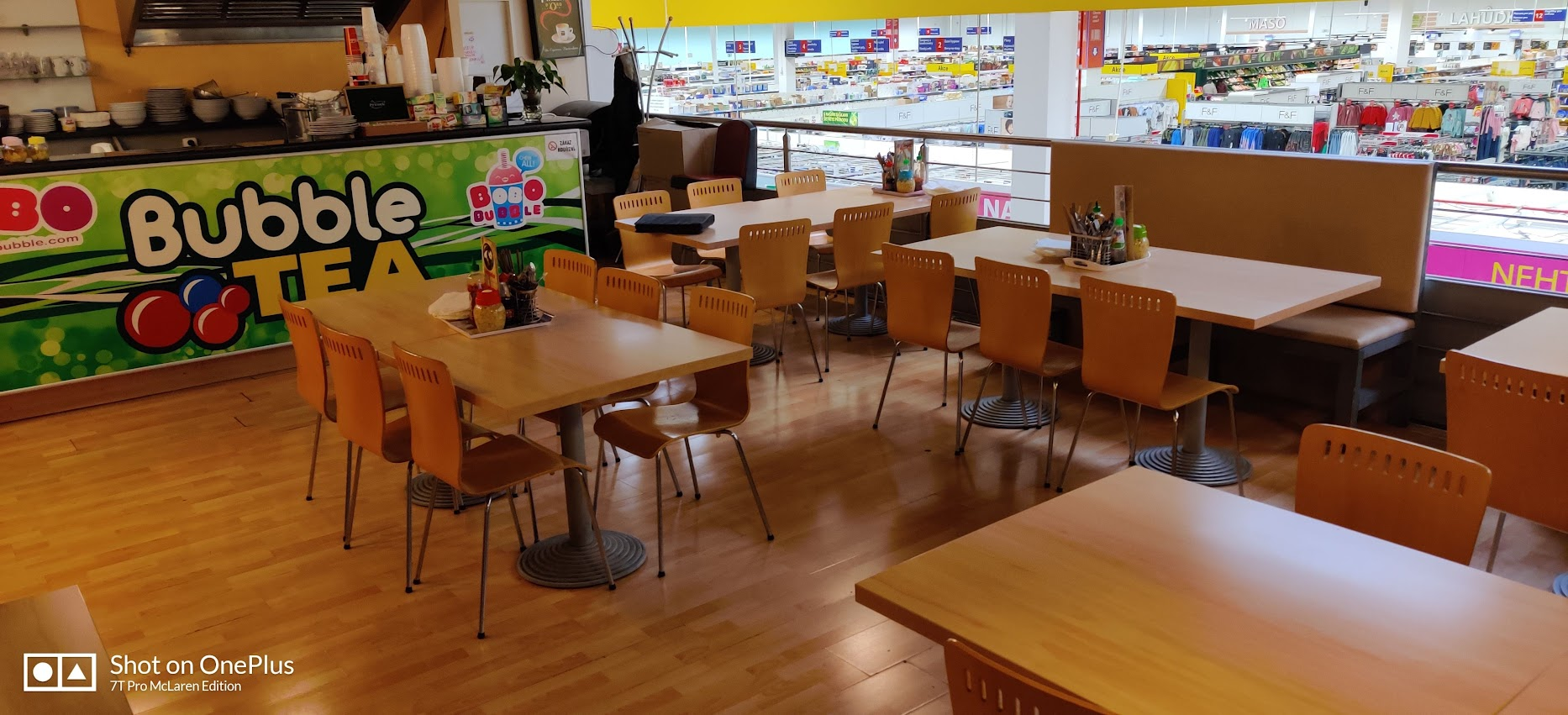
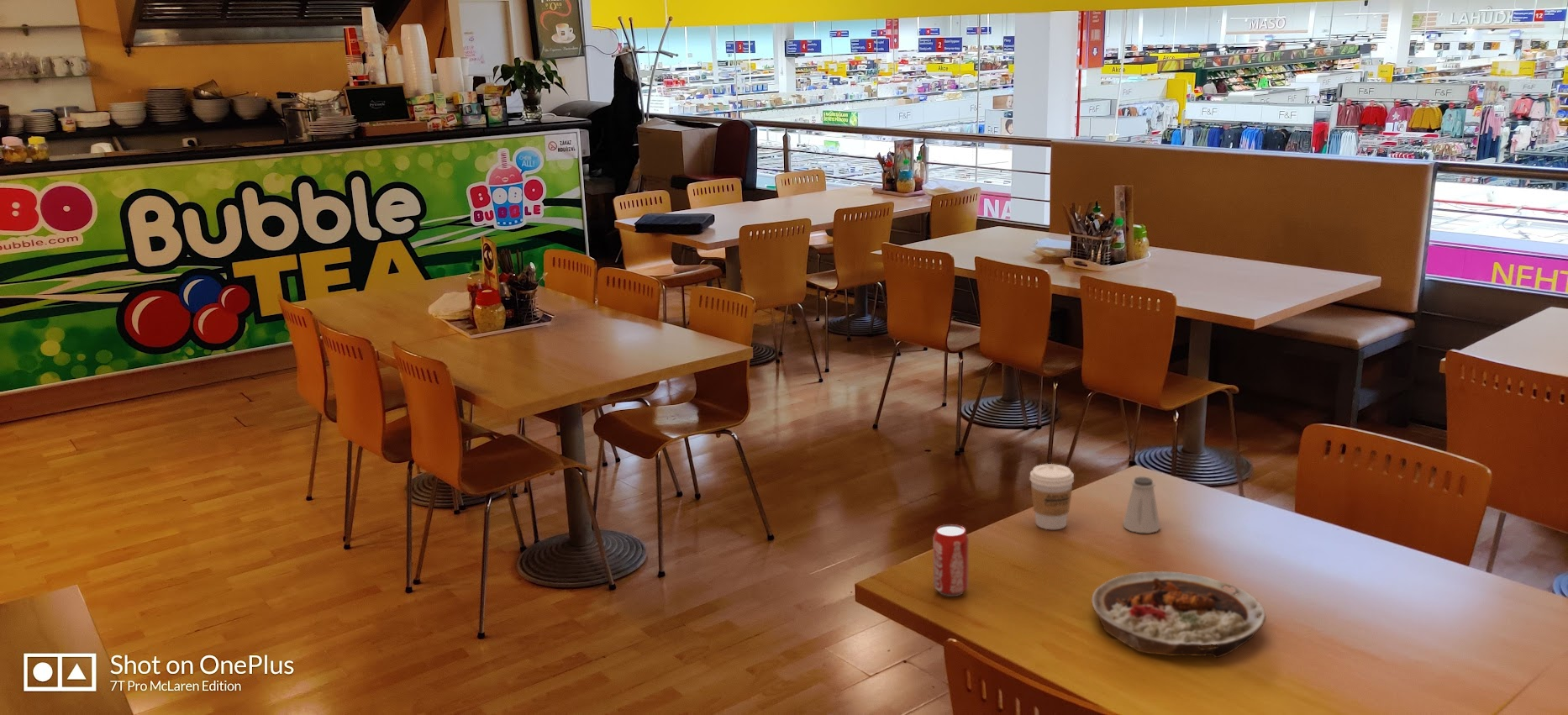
+ plate (1176, 607)
+ saltshaker (1142, 502)
+ beverage can (950, 560)
+ coffee cup (1051, 497)
